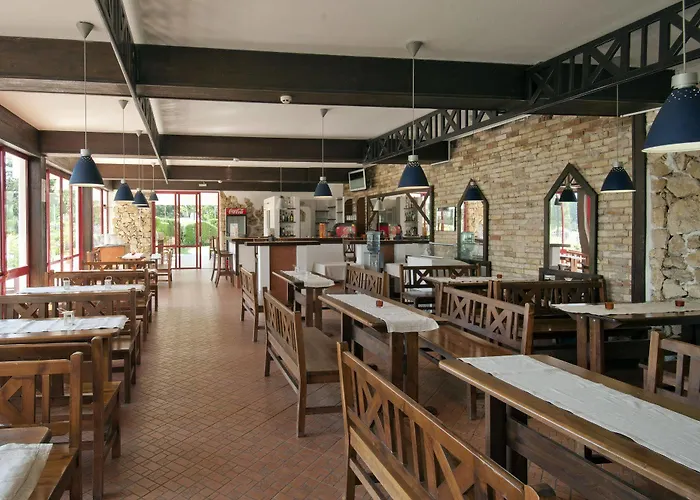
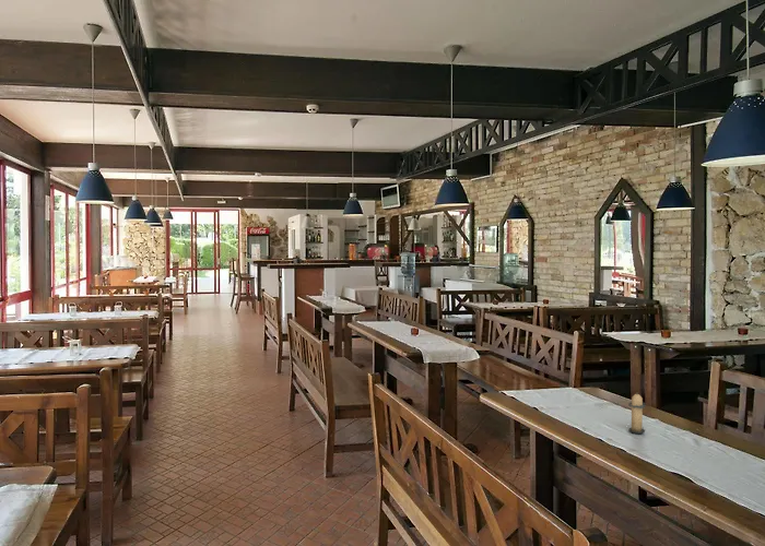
+ candle (636, 412)
